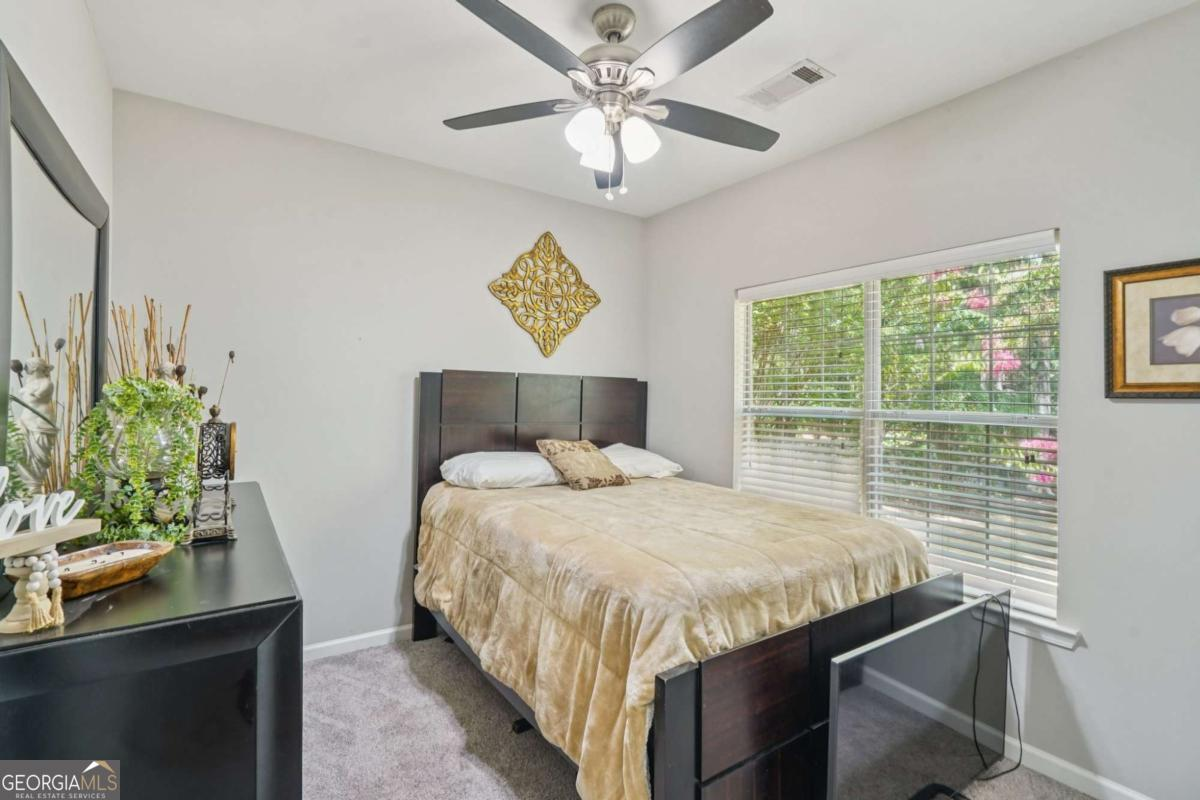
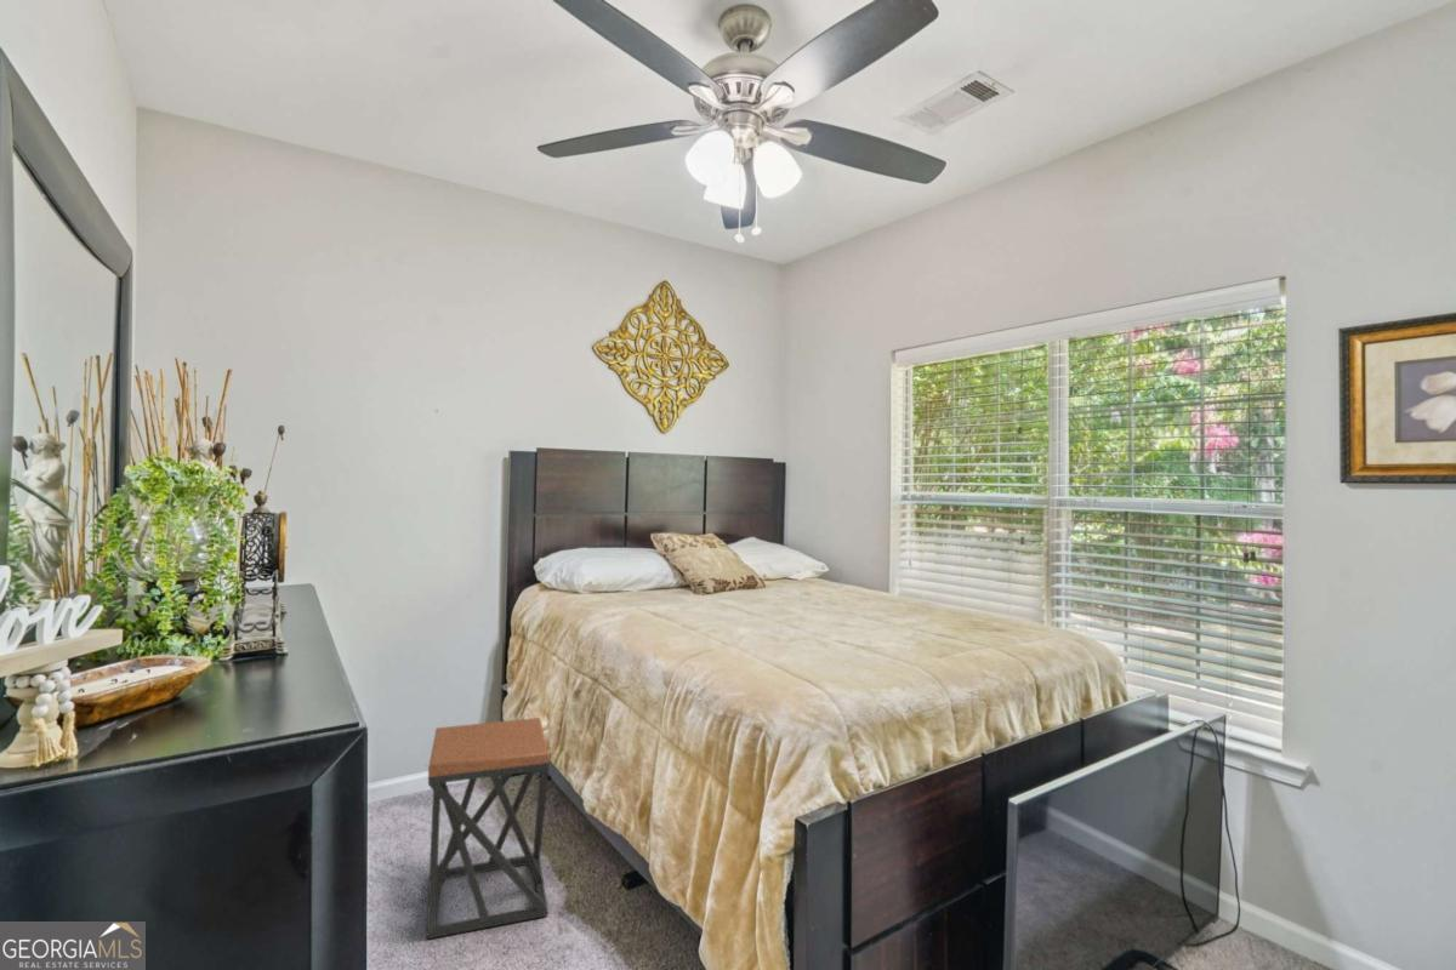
+ stool (484, 812)
